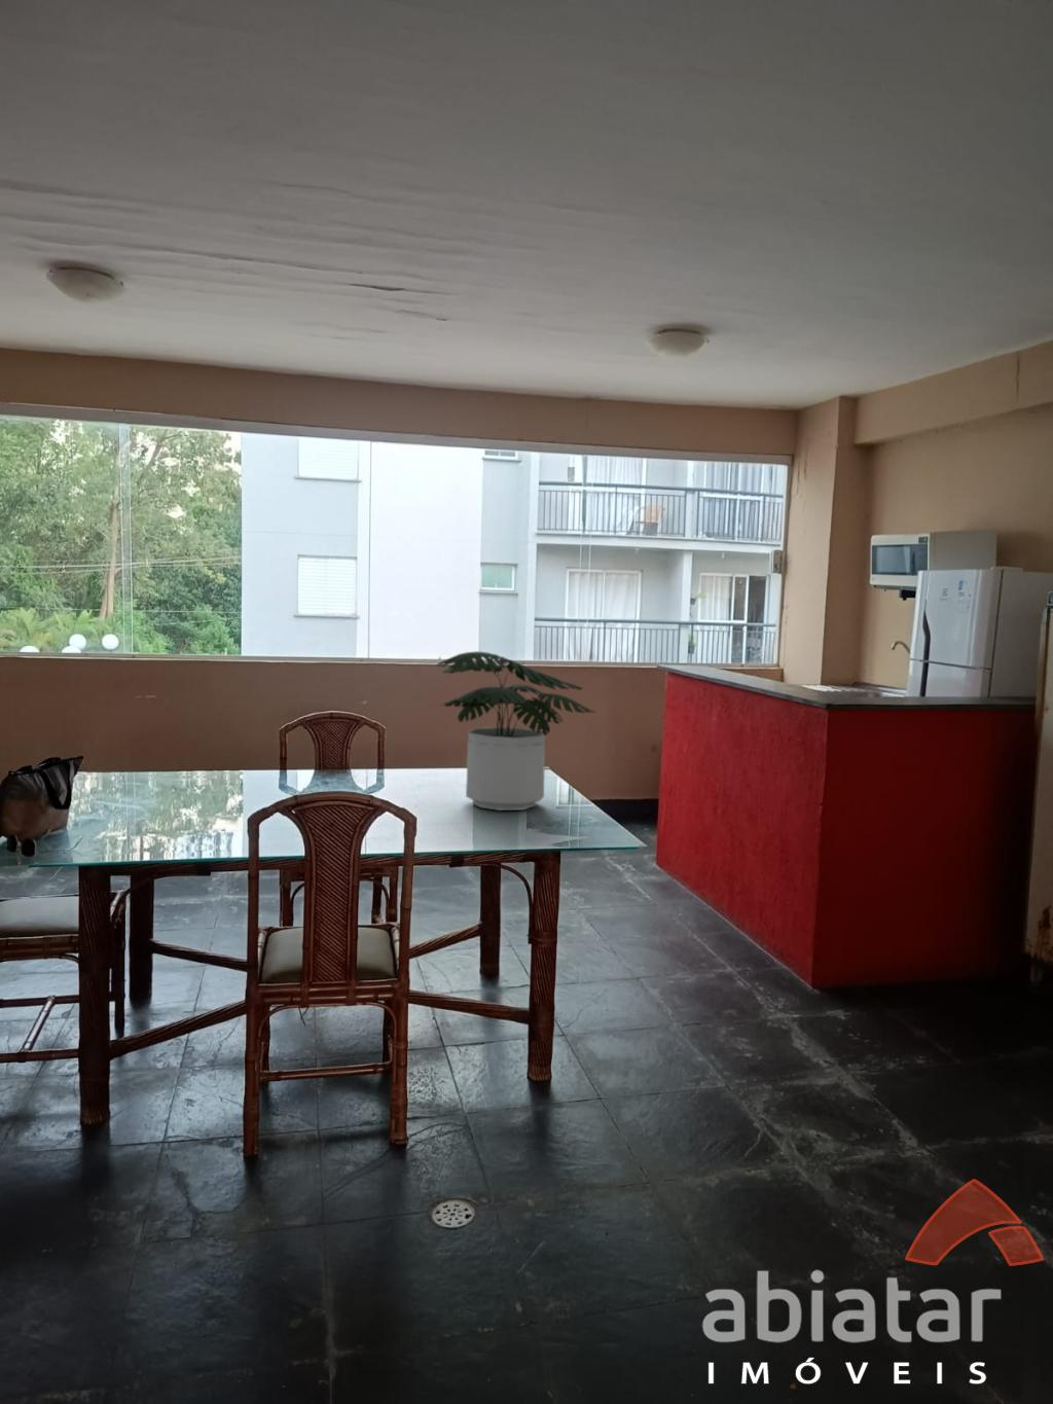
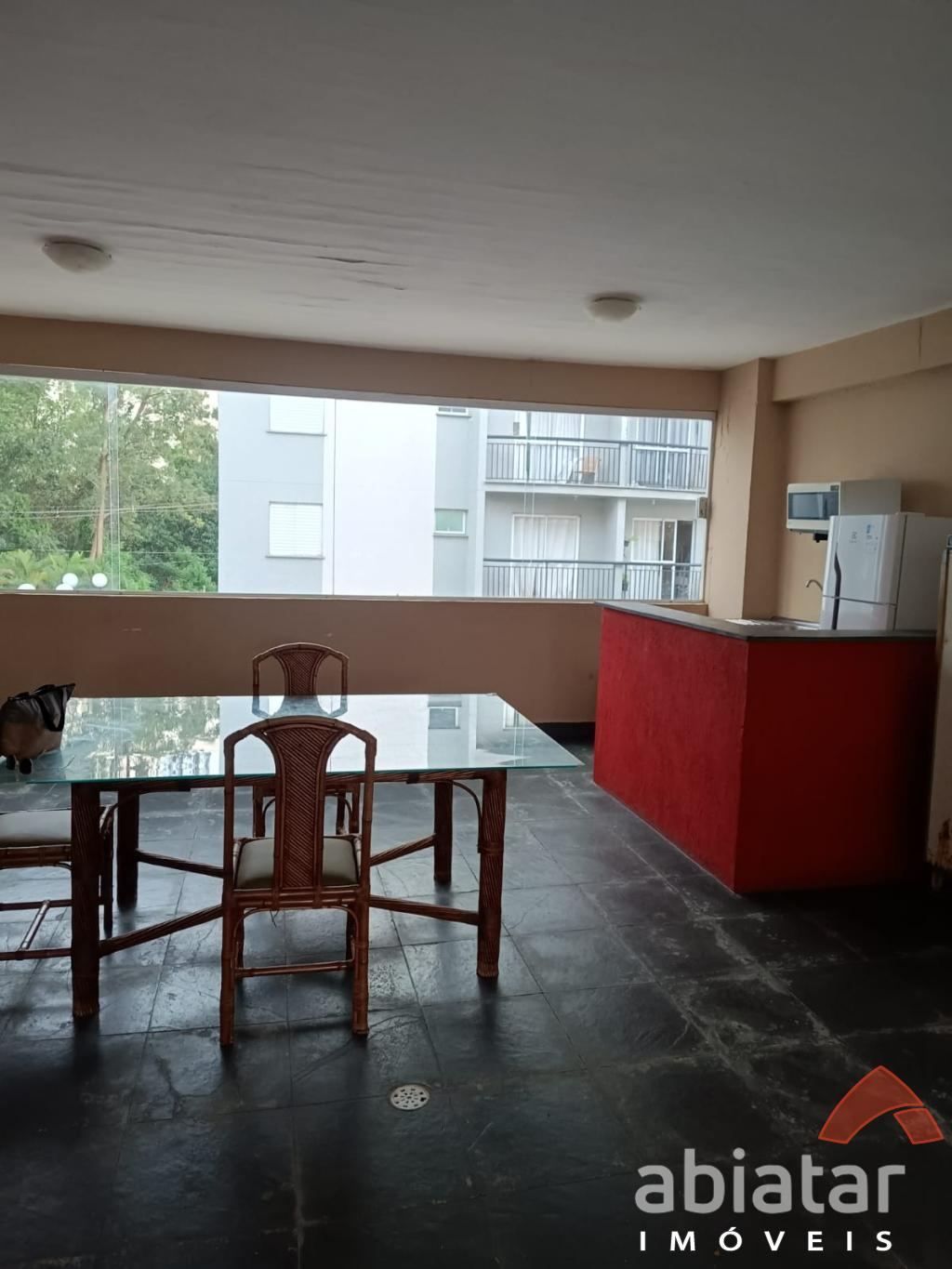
- potted plant (510, 727)
